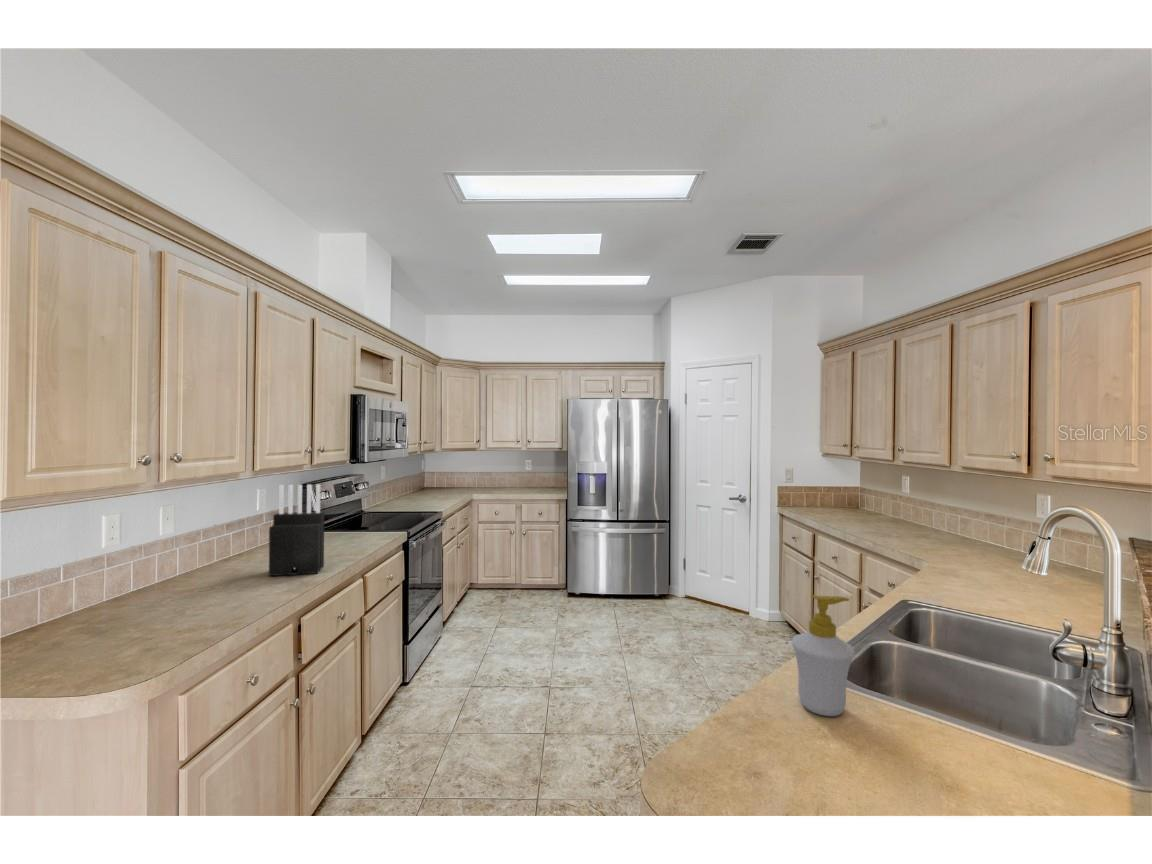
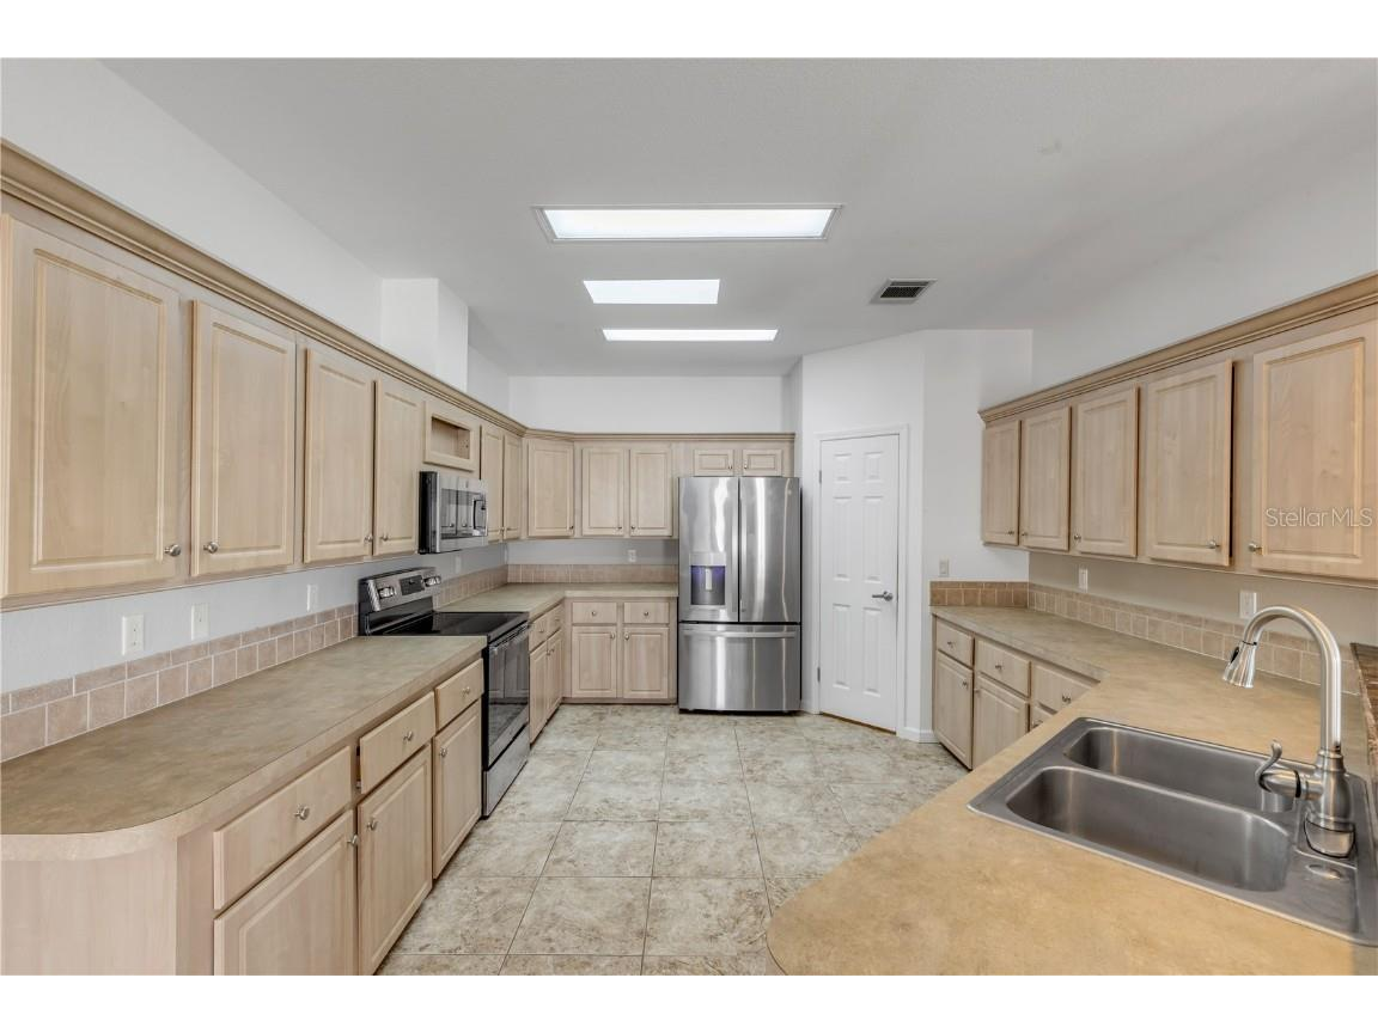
- knife block (297, 528)
- soap bottle (822, 651)
